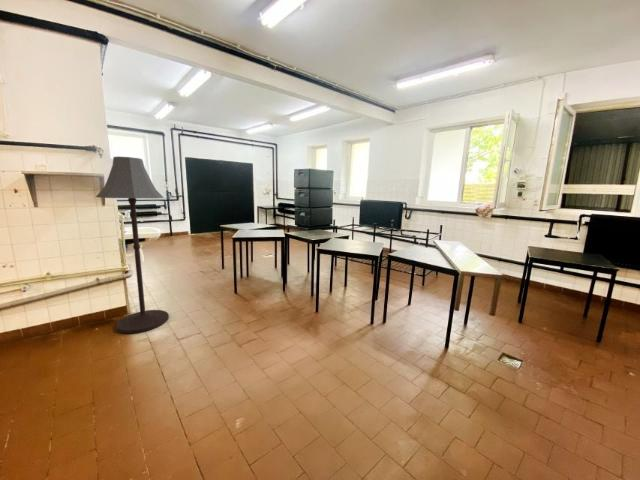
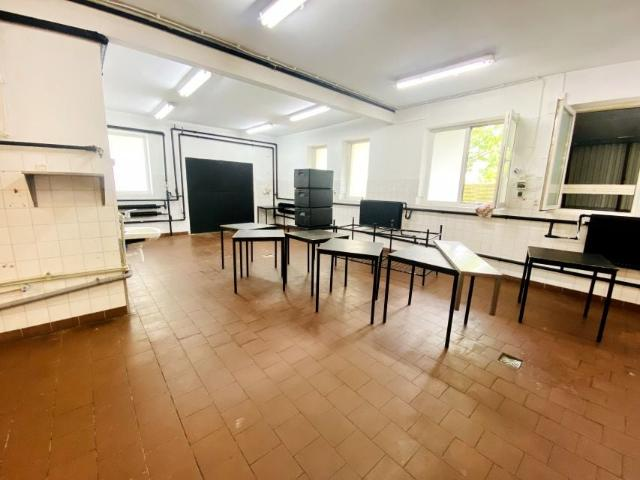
- floor lamp (136, 244)
